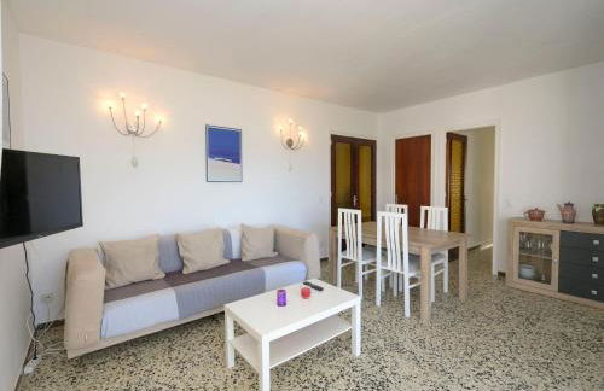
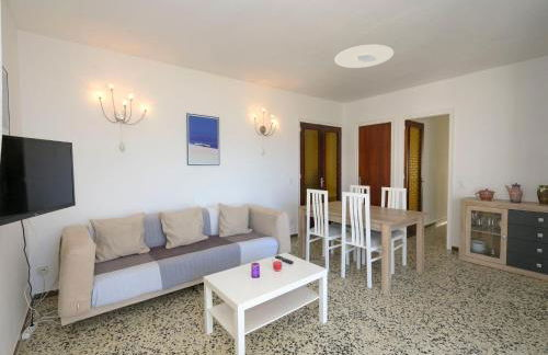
+ ceiling light (363, 54)
